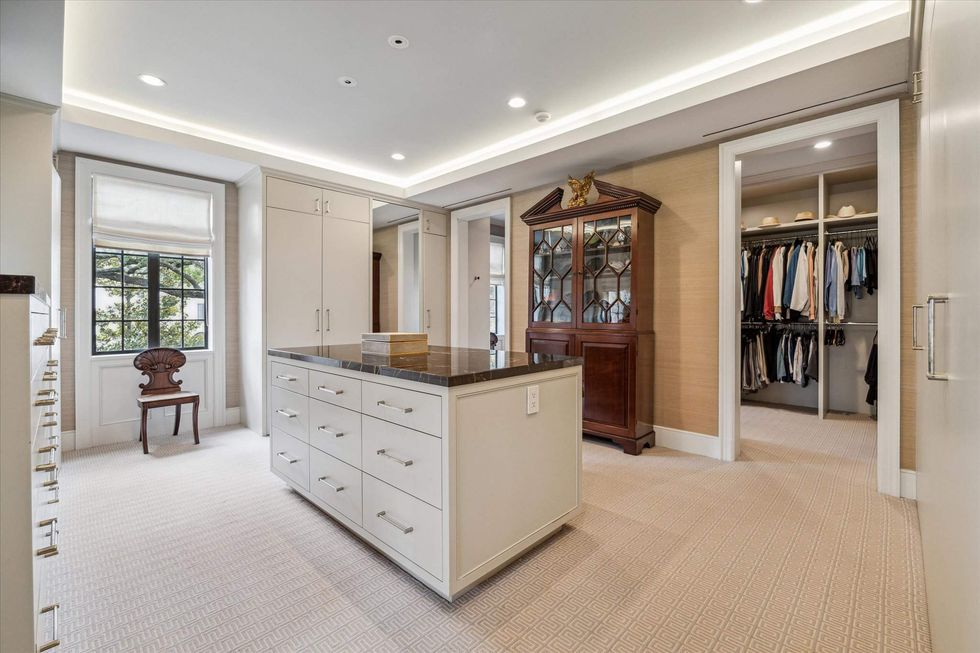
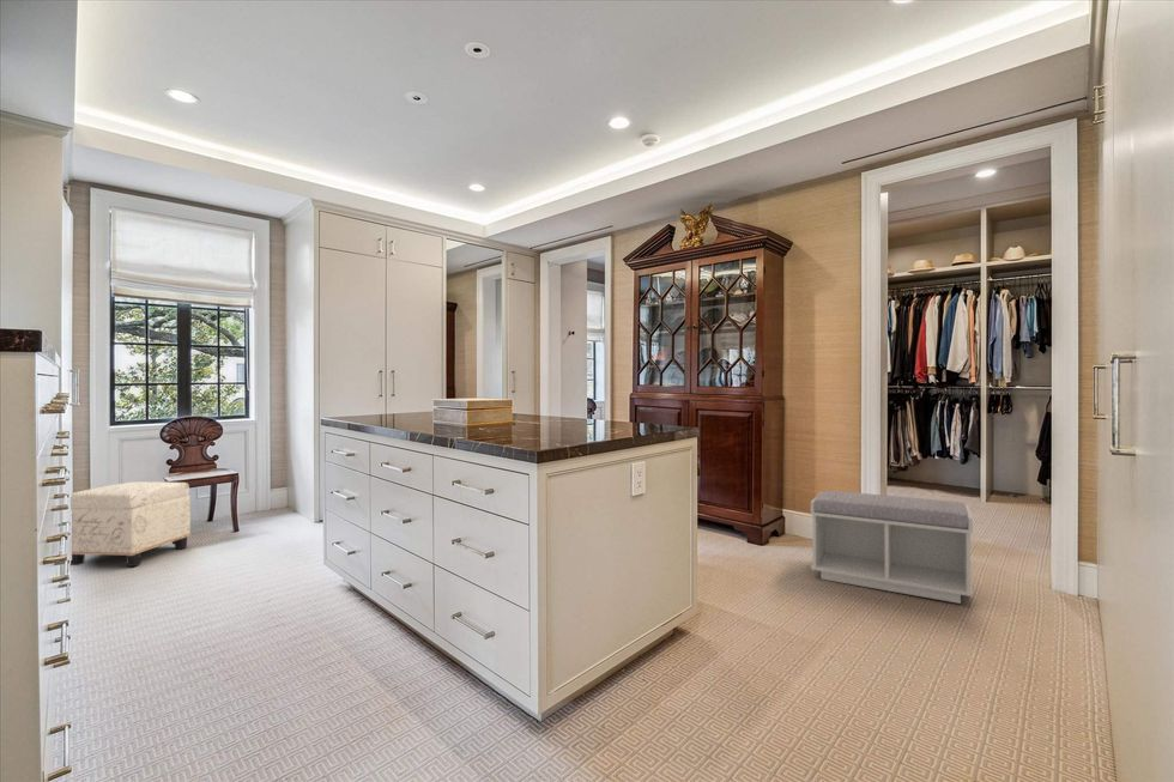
+ bench (888, 540)
+ ottoman (131, 520)
